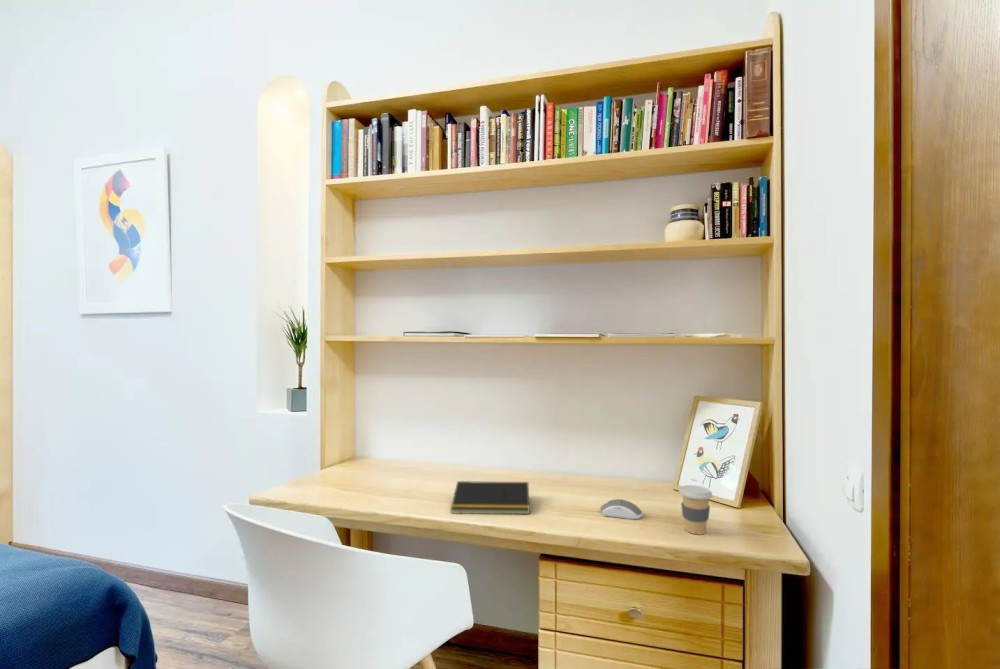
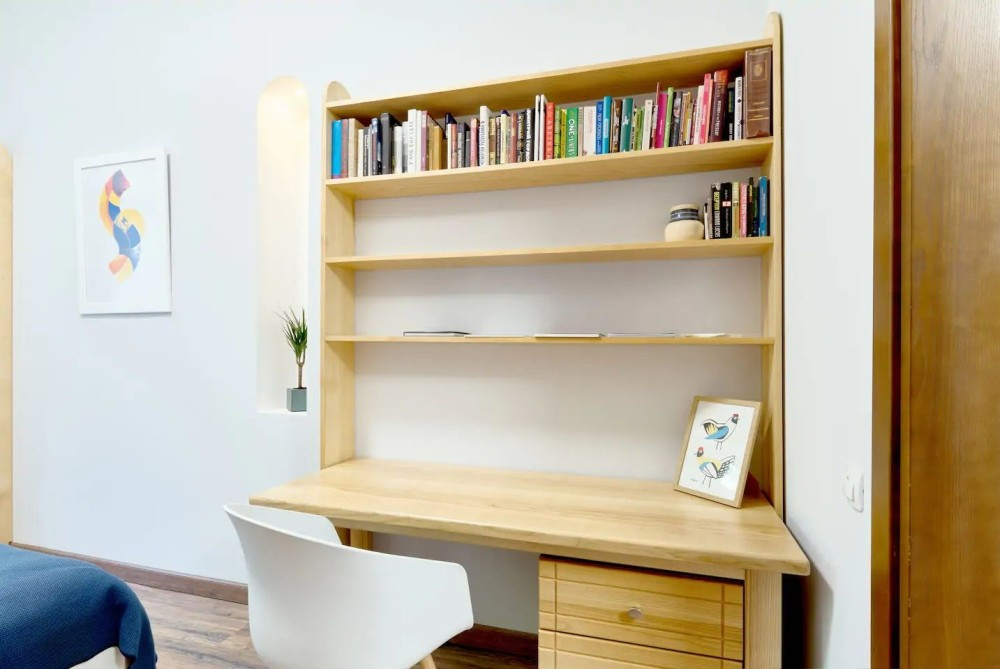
- notepad (491, 496)
- computer mouse (621, 507)
- coffee cup (695, 509)
